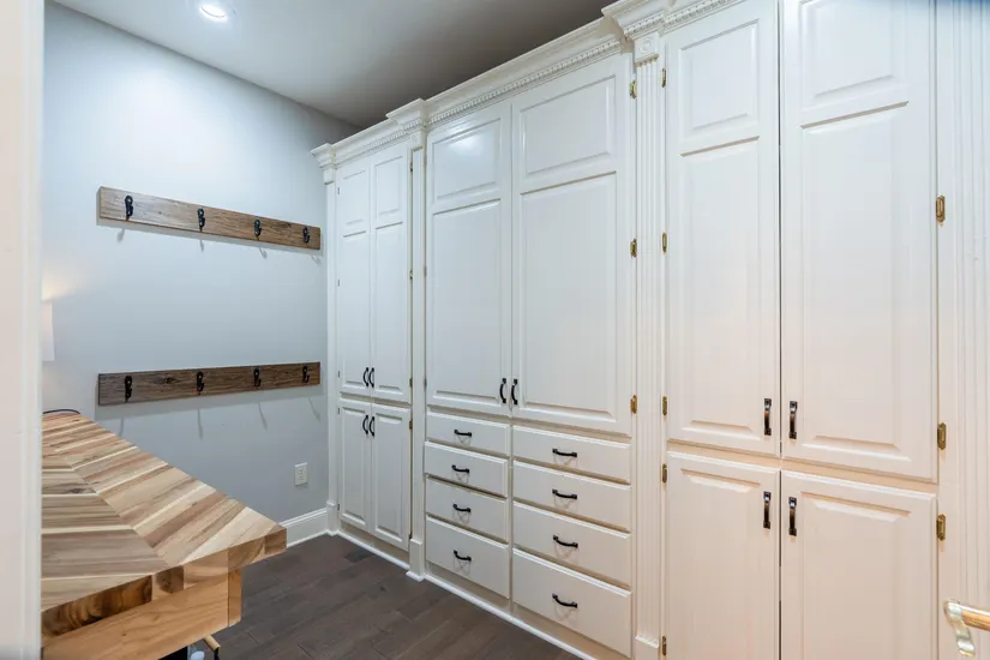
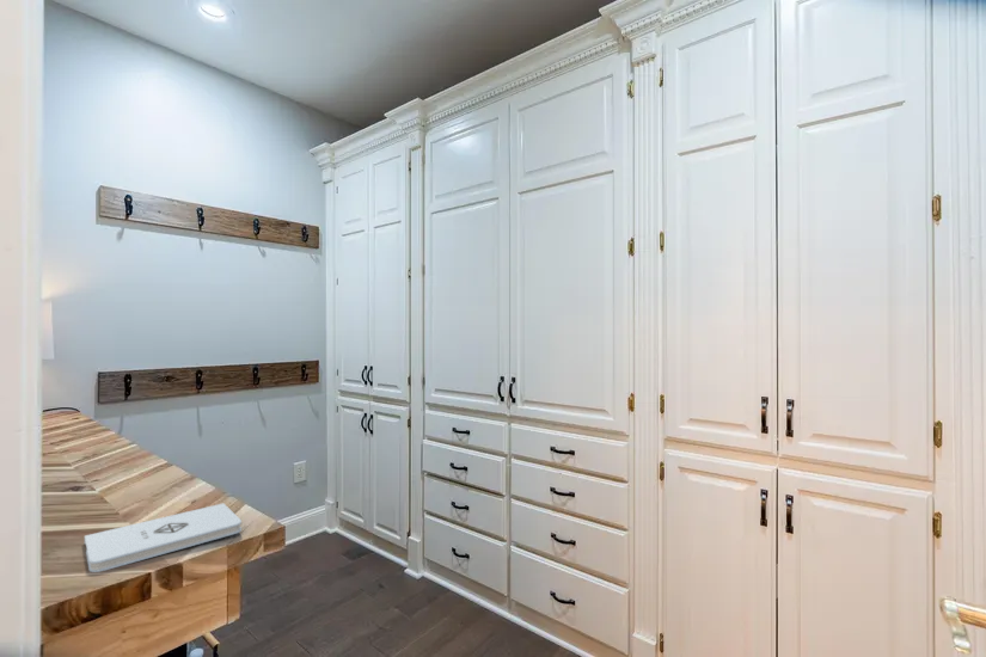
+ notepad (166, 533)
